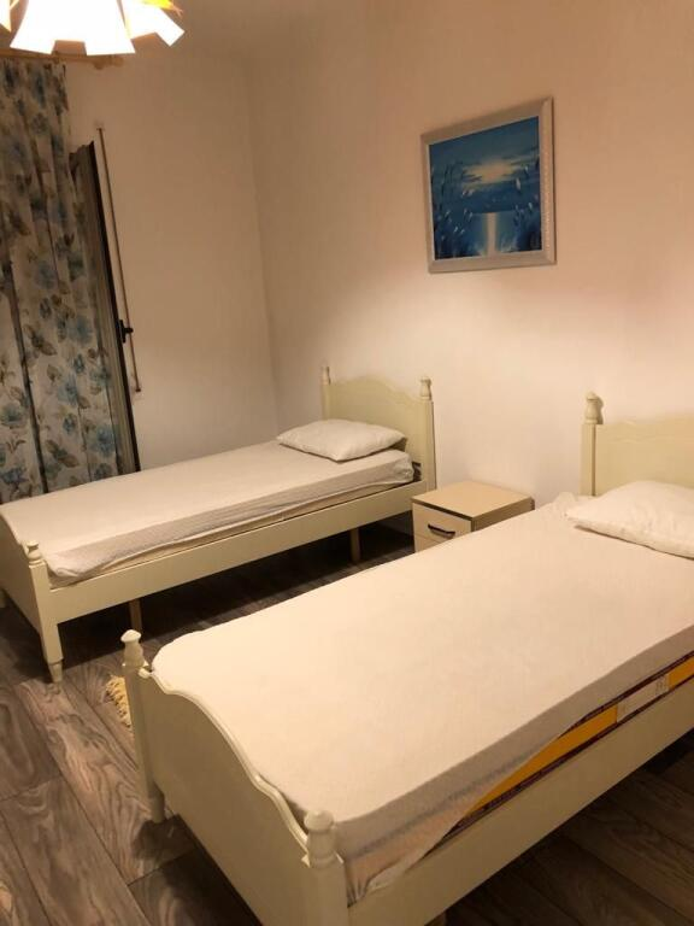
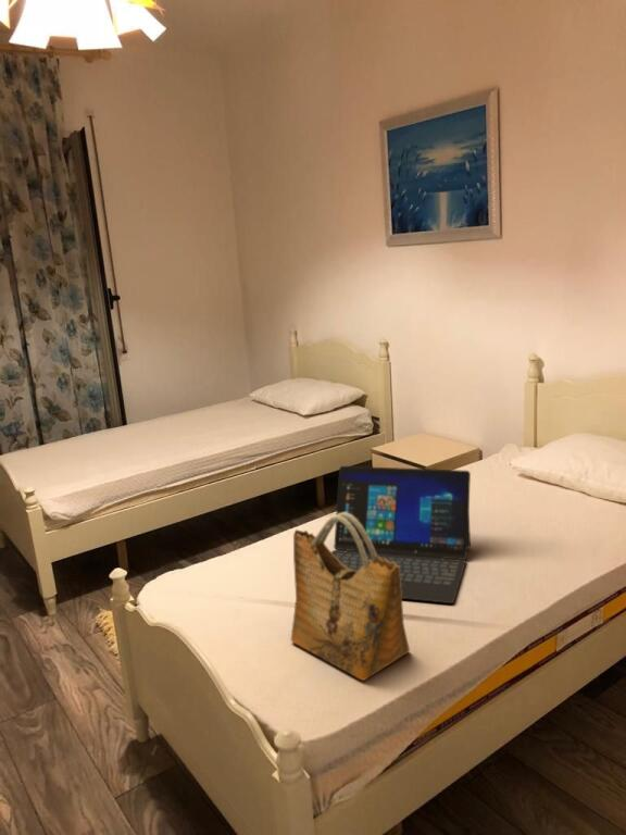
+ grocery bag (343, 582)
+ laptop (390, 527)
